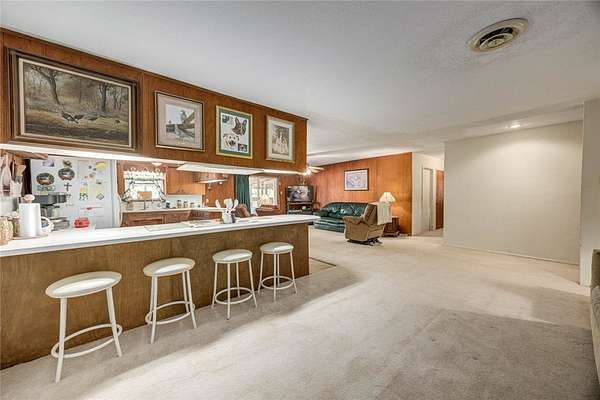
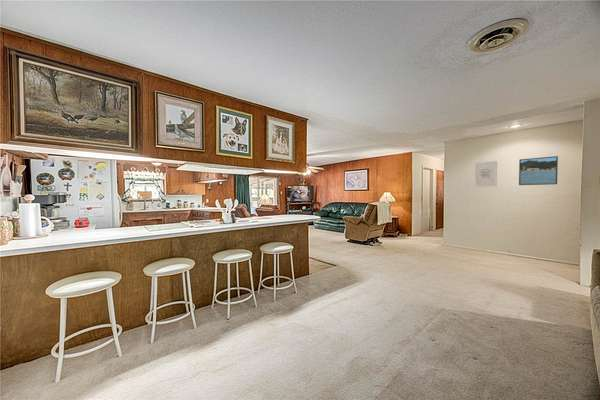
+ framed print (537, 171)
+ wall art (485, 174)
